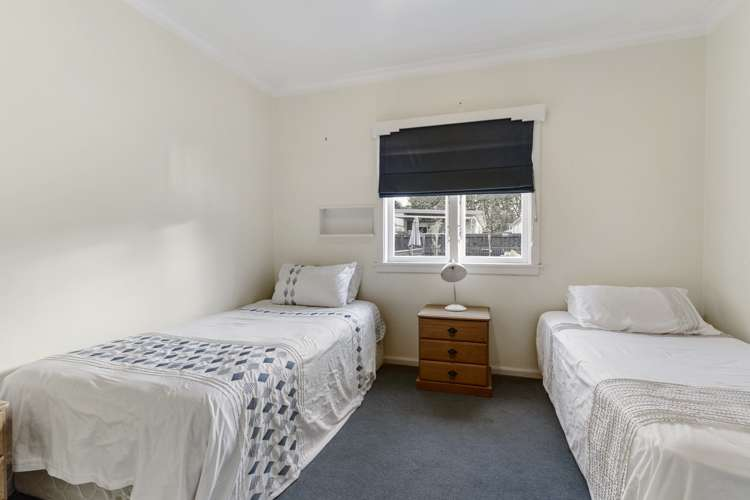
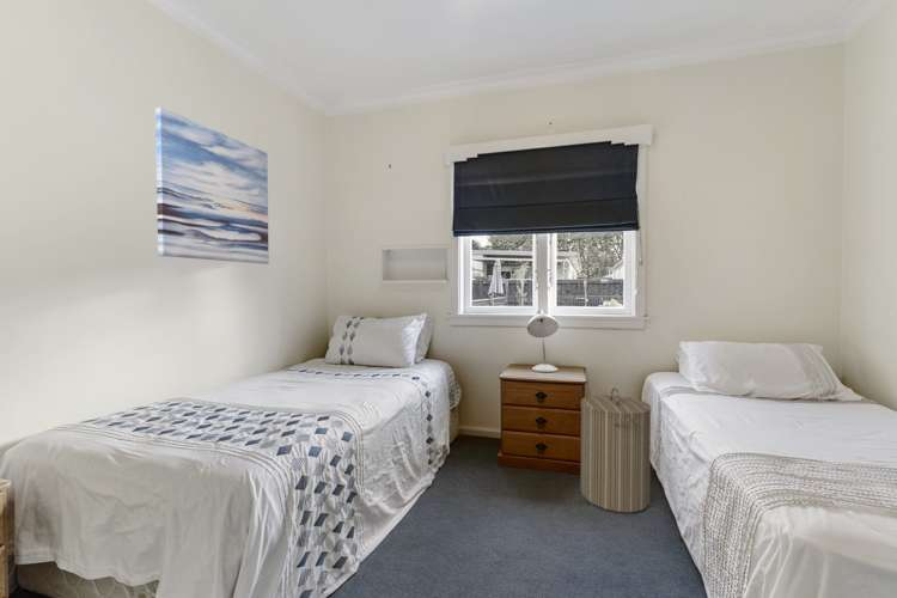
+ wall art (220, 196)
+ laundry hamper (614, 441)
